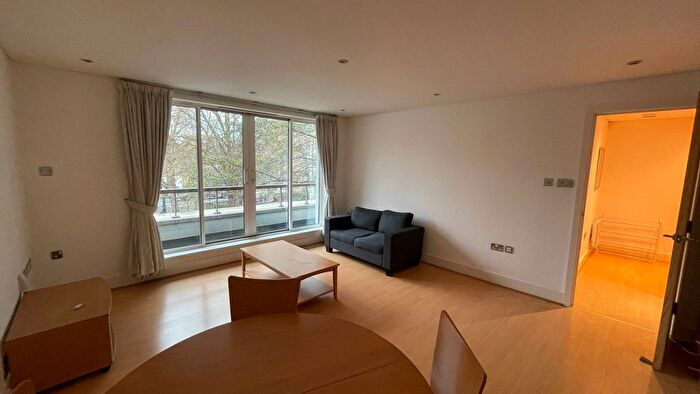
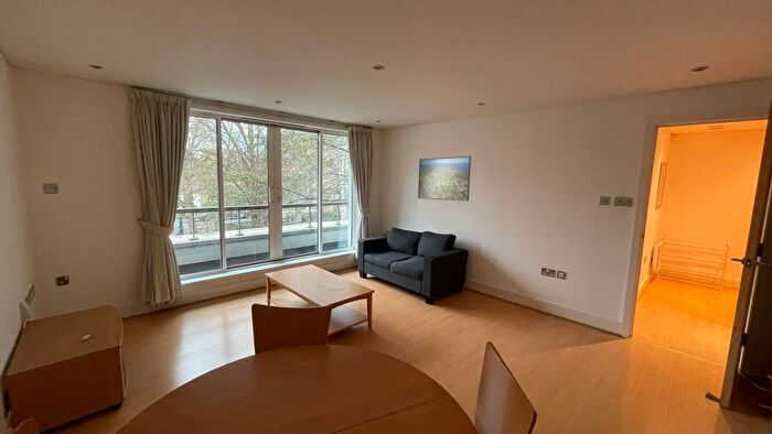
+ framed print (442, 178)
